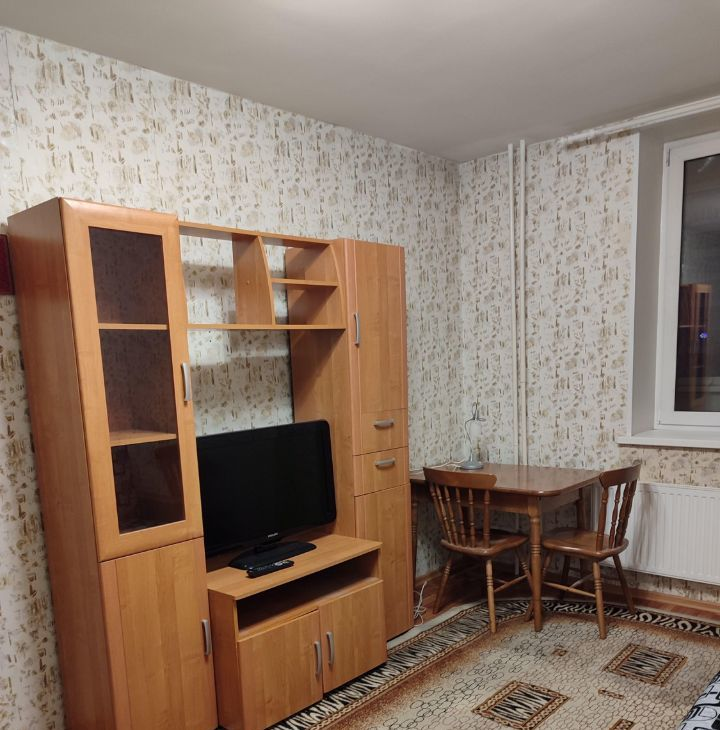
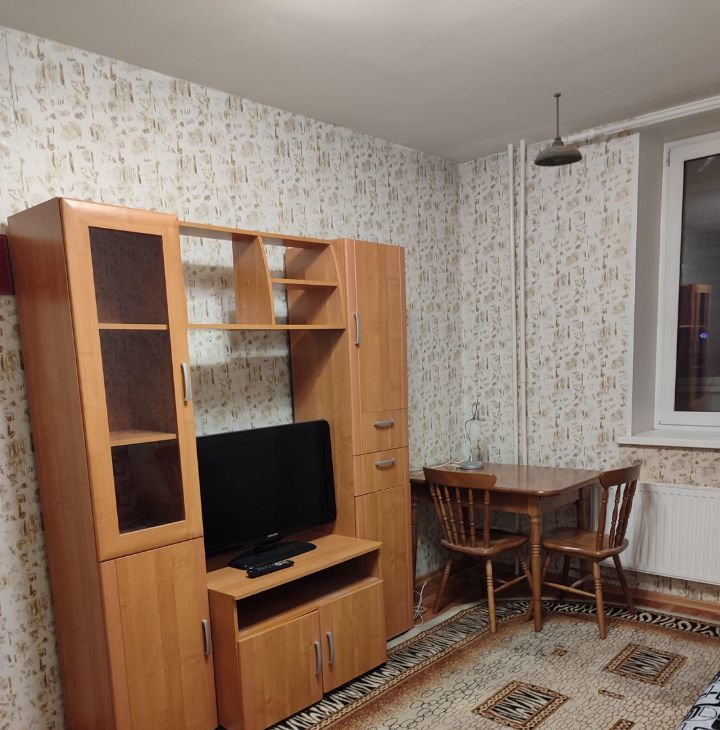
+ pendant light (557, 128)
